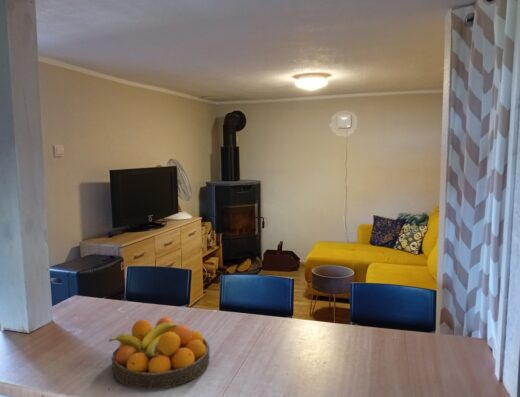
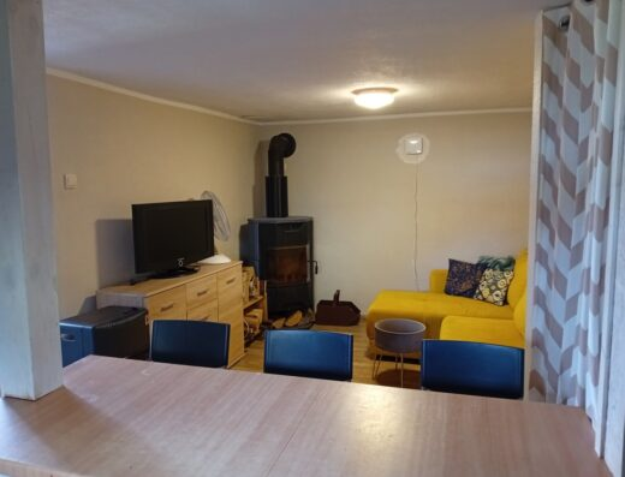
- fruit bowl (161, 343)
